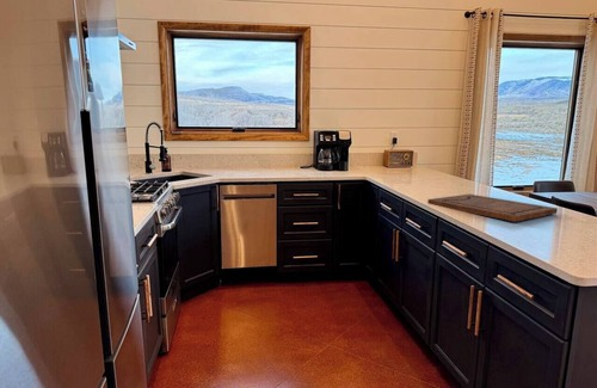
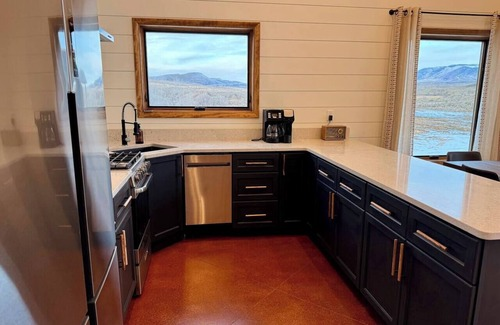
- cutting board (488, 205)
